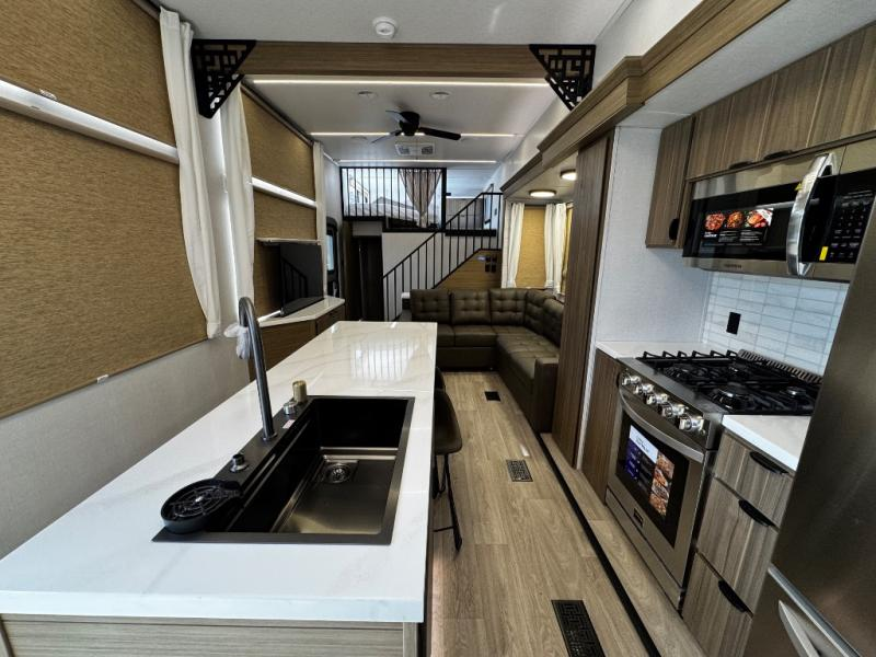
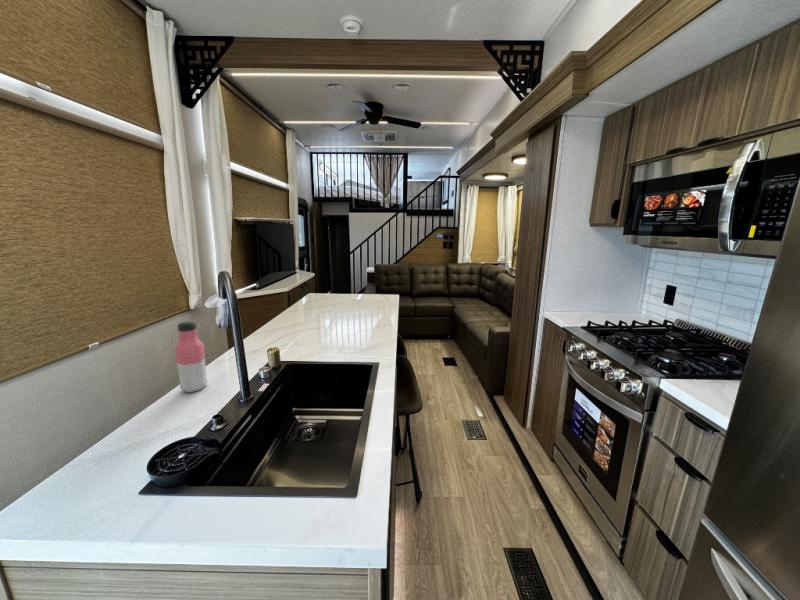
+ water bottle (190, 356)
